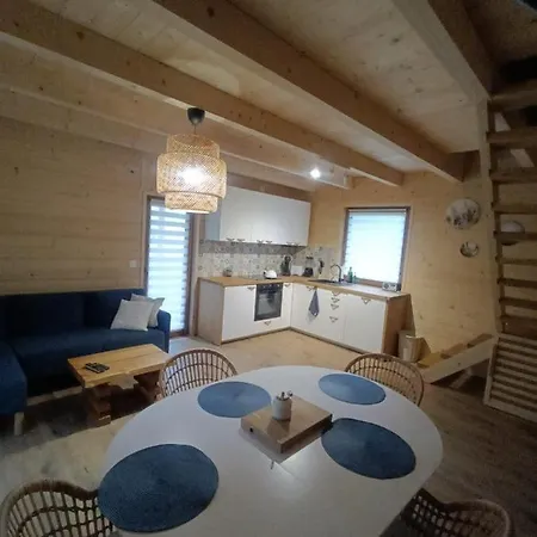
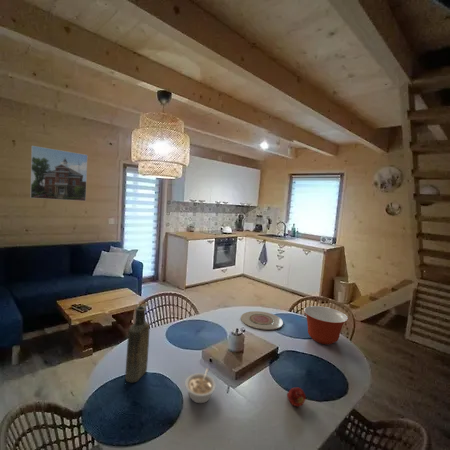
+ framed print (60, 175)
+ mixing bowl (323, 326)
+ fruit (296, 395)
+ plate (261, 319)
+ bottle (137, 342)
+ legume (200, 387)
